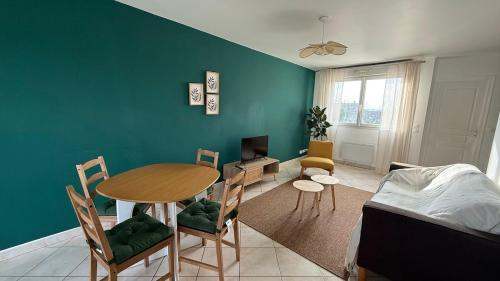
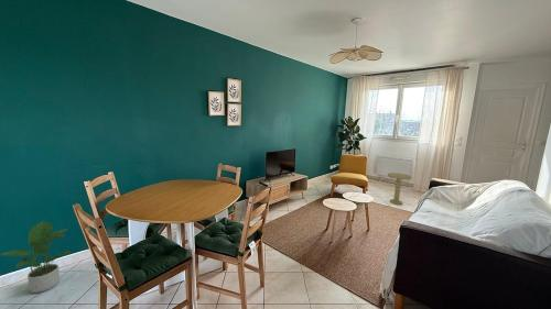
+ potted plant (36, 260)
+ side table (397, 188)
